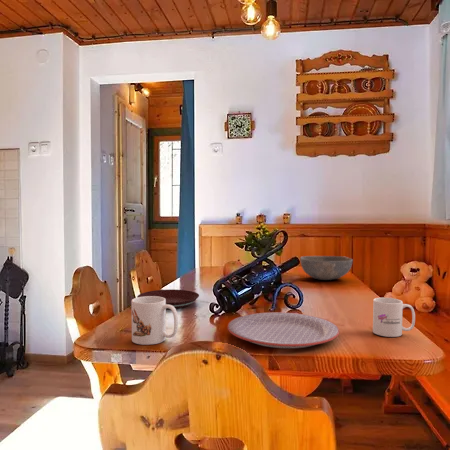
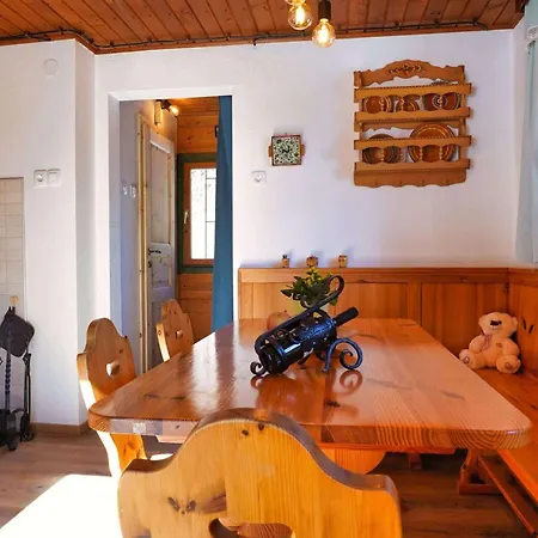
- plate (282, 330)
- bowl (325, 268)
- plate (168, 299)
- mug (393, 316)
- mug (155, 320)
